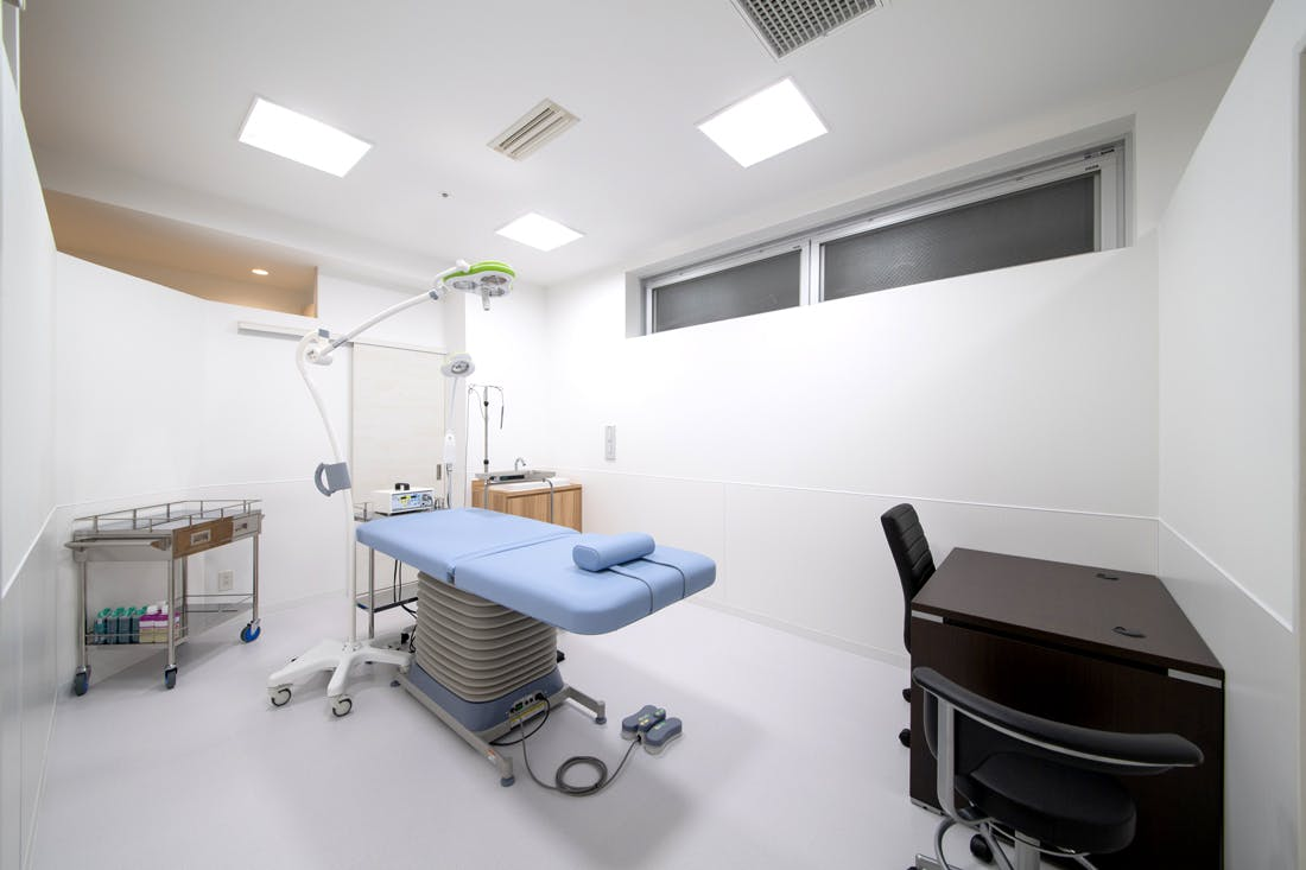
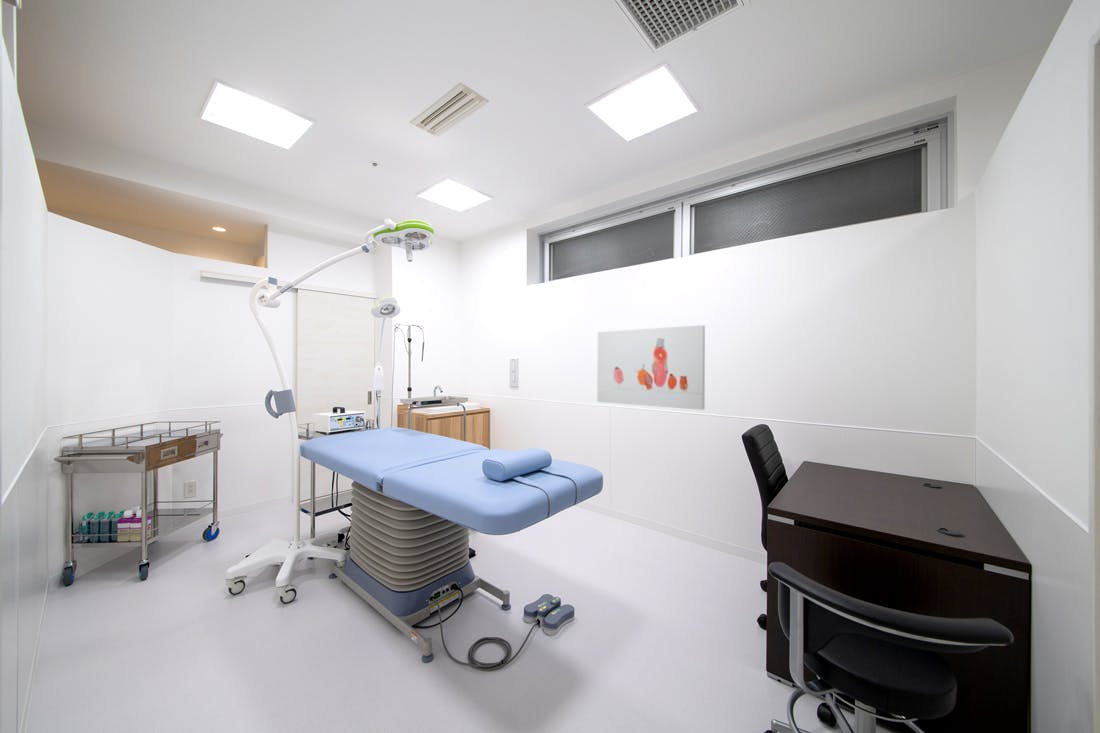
+ wall art (646, 367)
